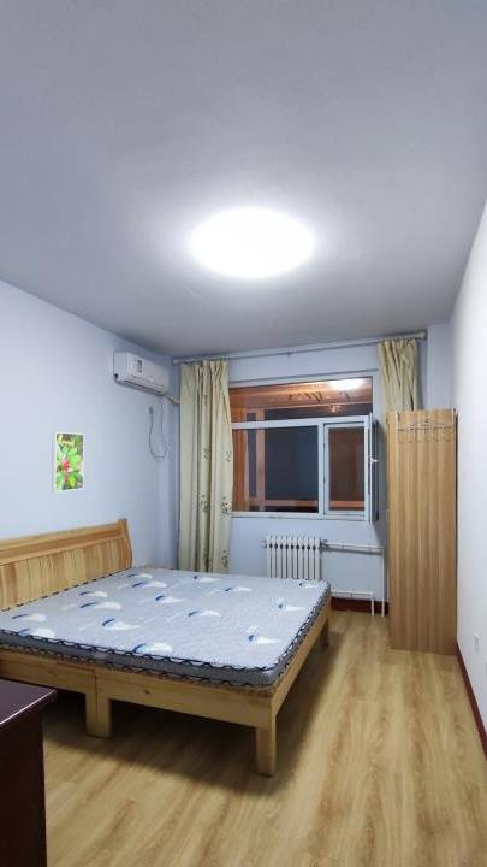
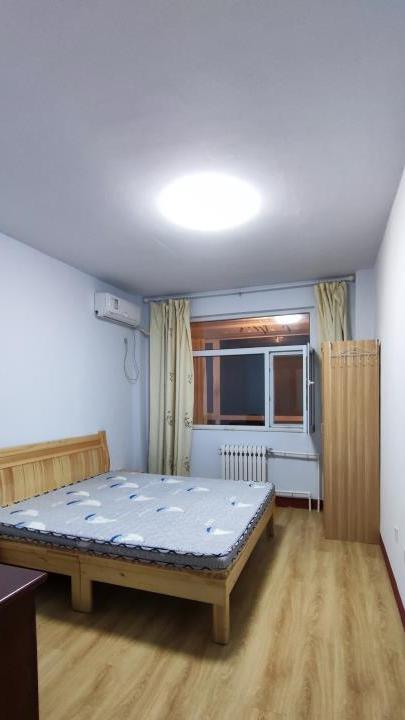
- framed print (69, 461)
